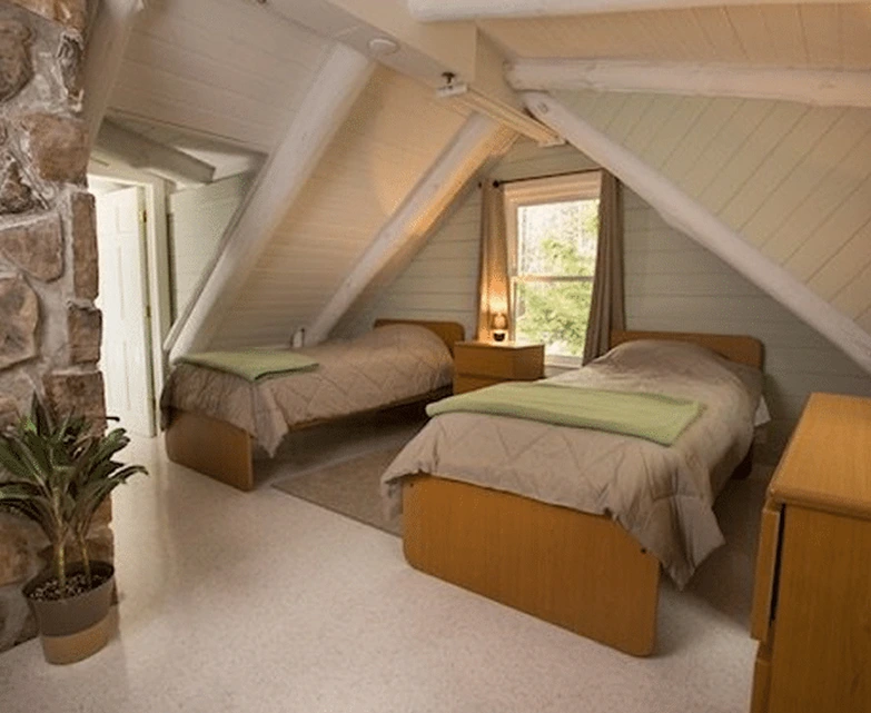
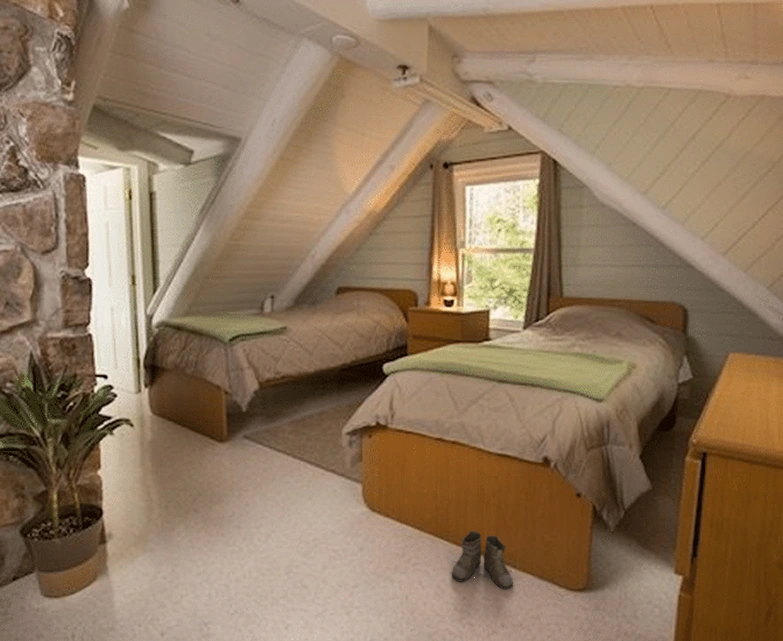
+ boots (480, 557)
